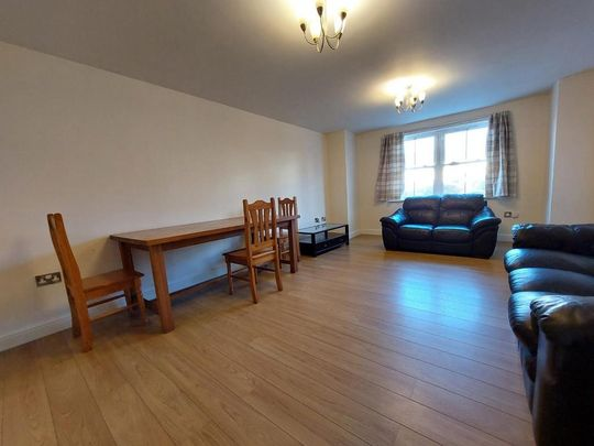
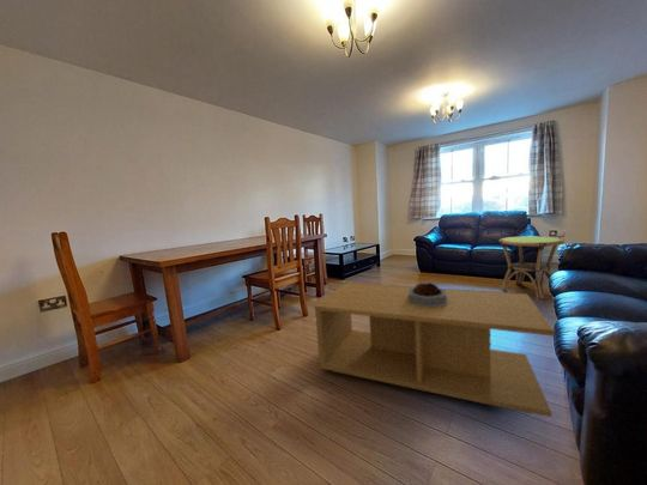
+ side table (528, 265)
+ decorative bowl (427, 290)
+ coffee table (419, 335)
